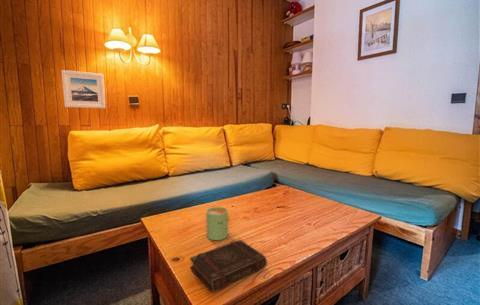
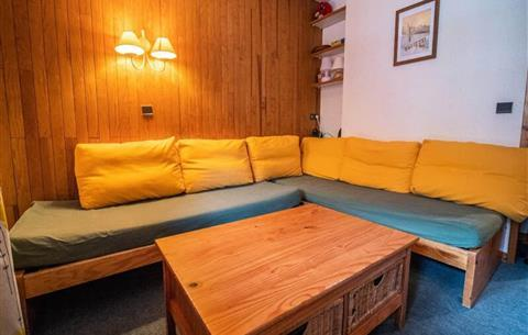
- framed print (84, 90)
- mug (219, 222)
- book (228, 262)
